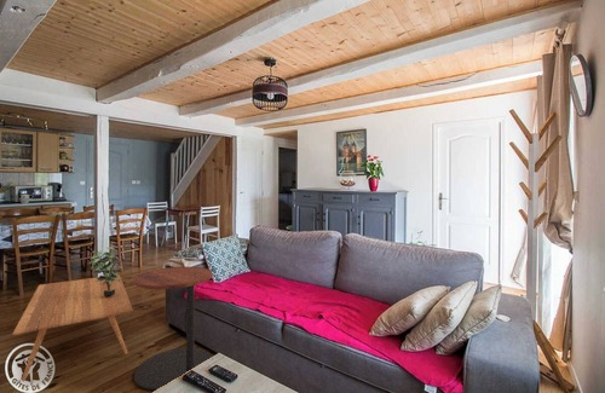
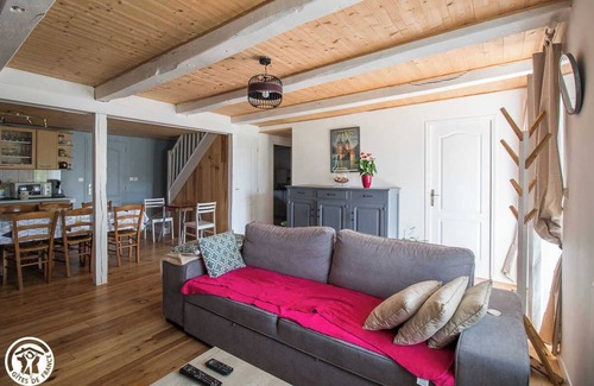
- coffee table (80, 316)
- potted plant (105, 271)
- side table (186, 320)
